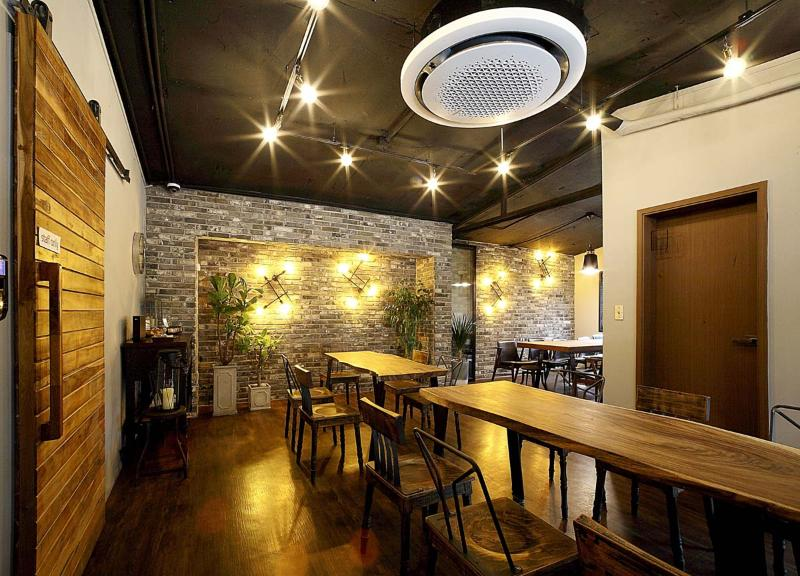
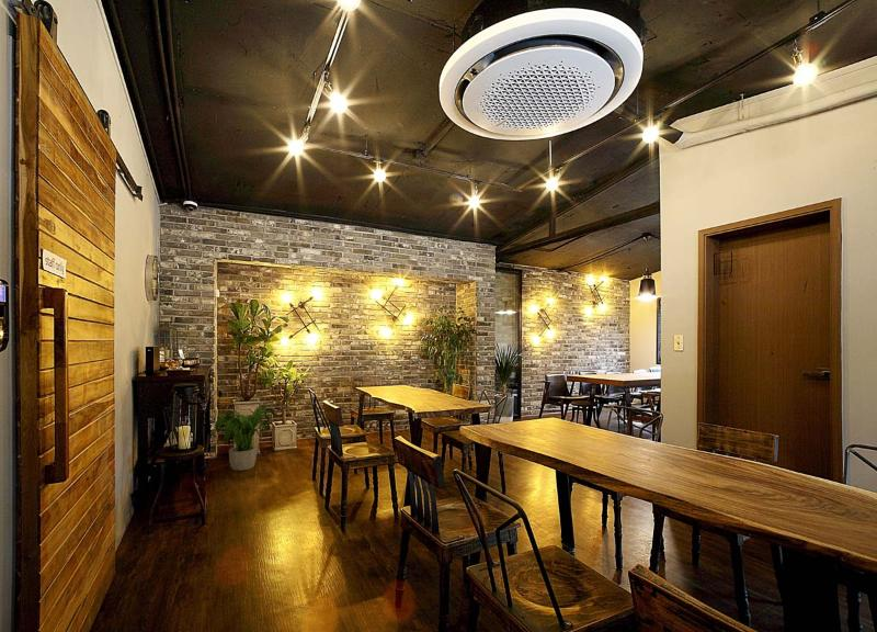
+ potted plant (246, 438)
